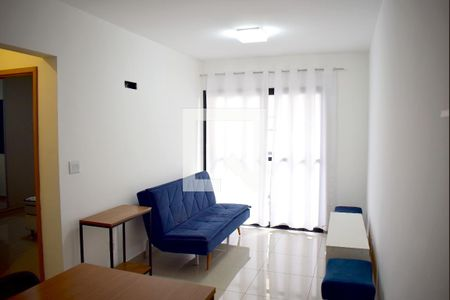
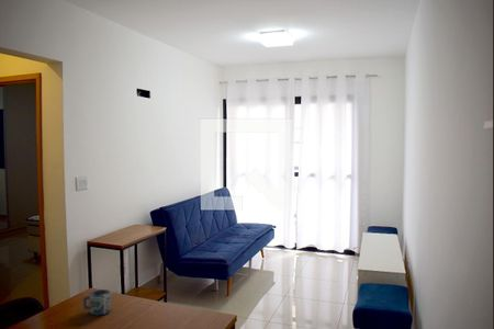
+ cup (97, 302)
